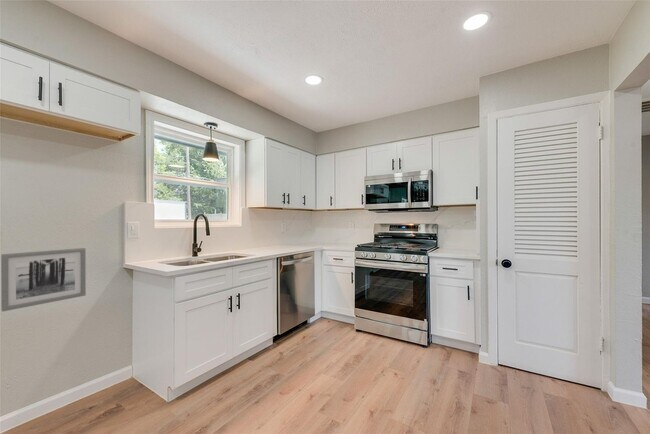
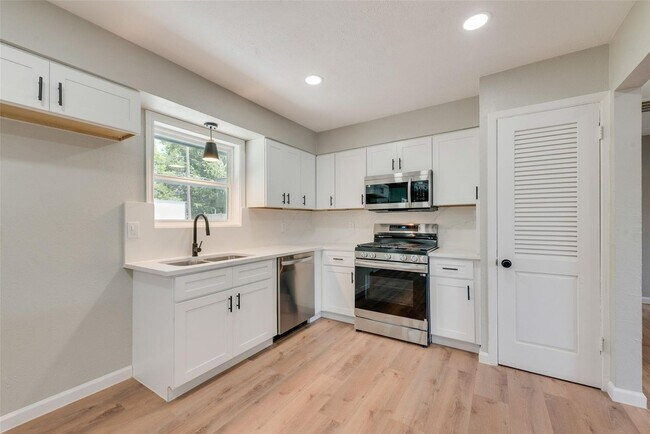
- wall art (47, 276)
